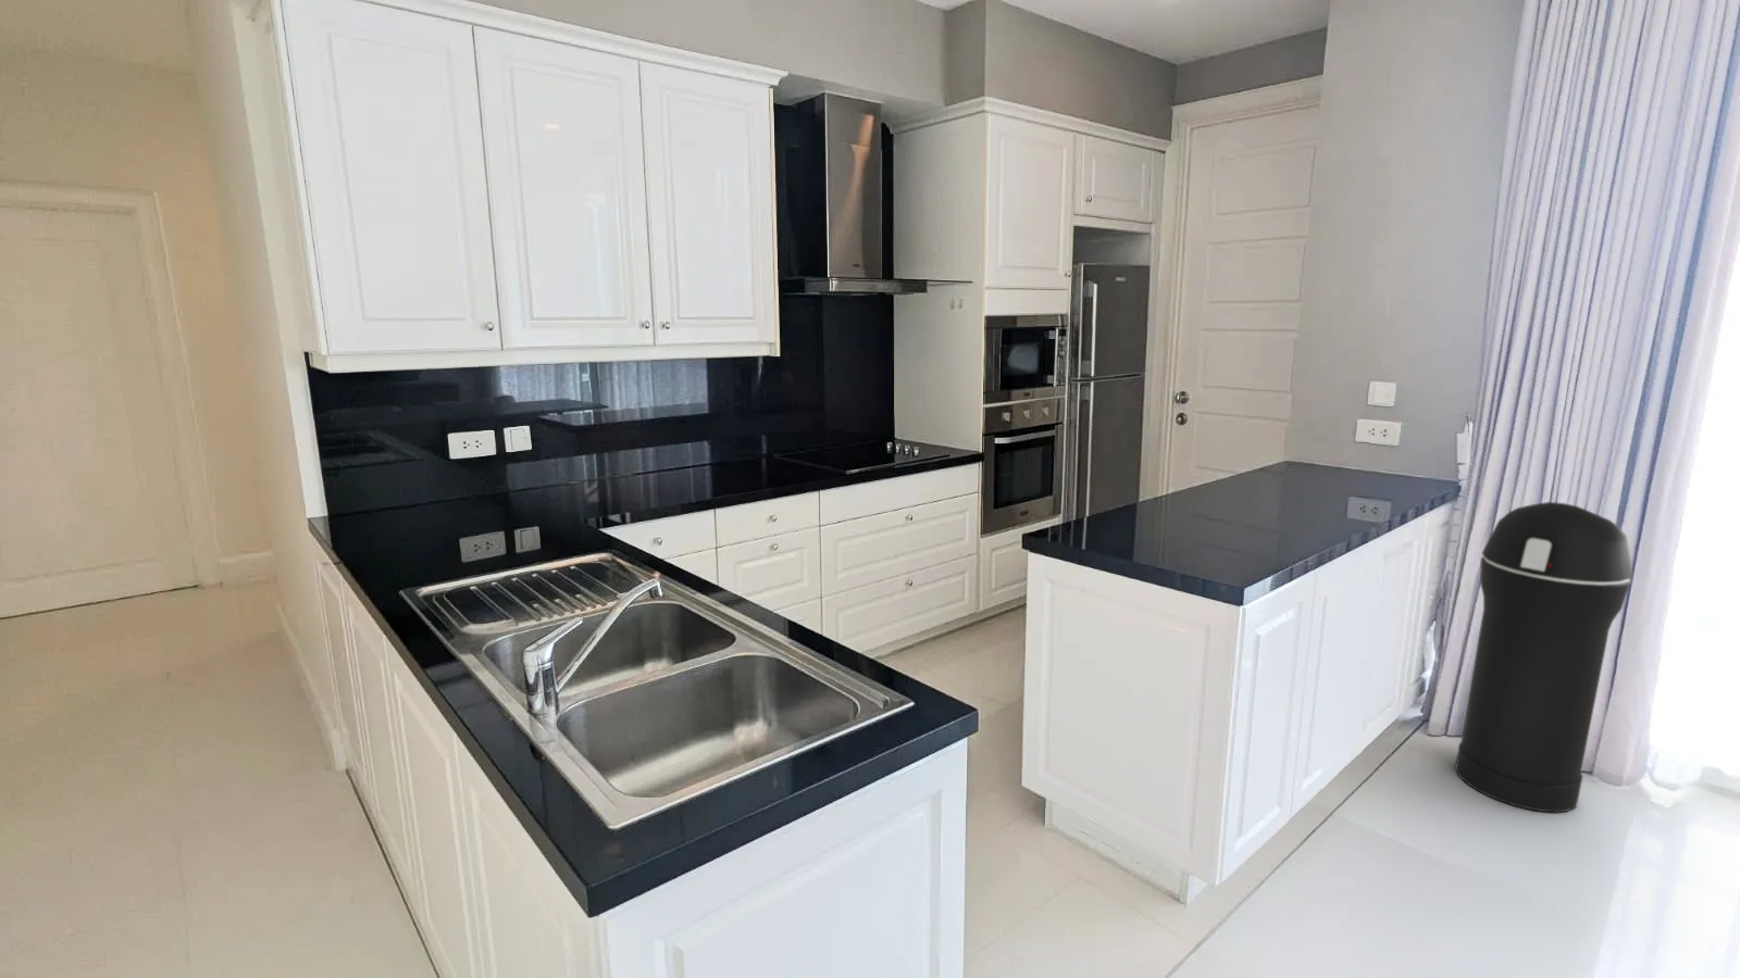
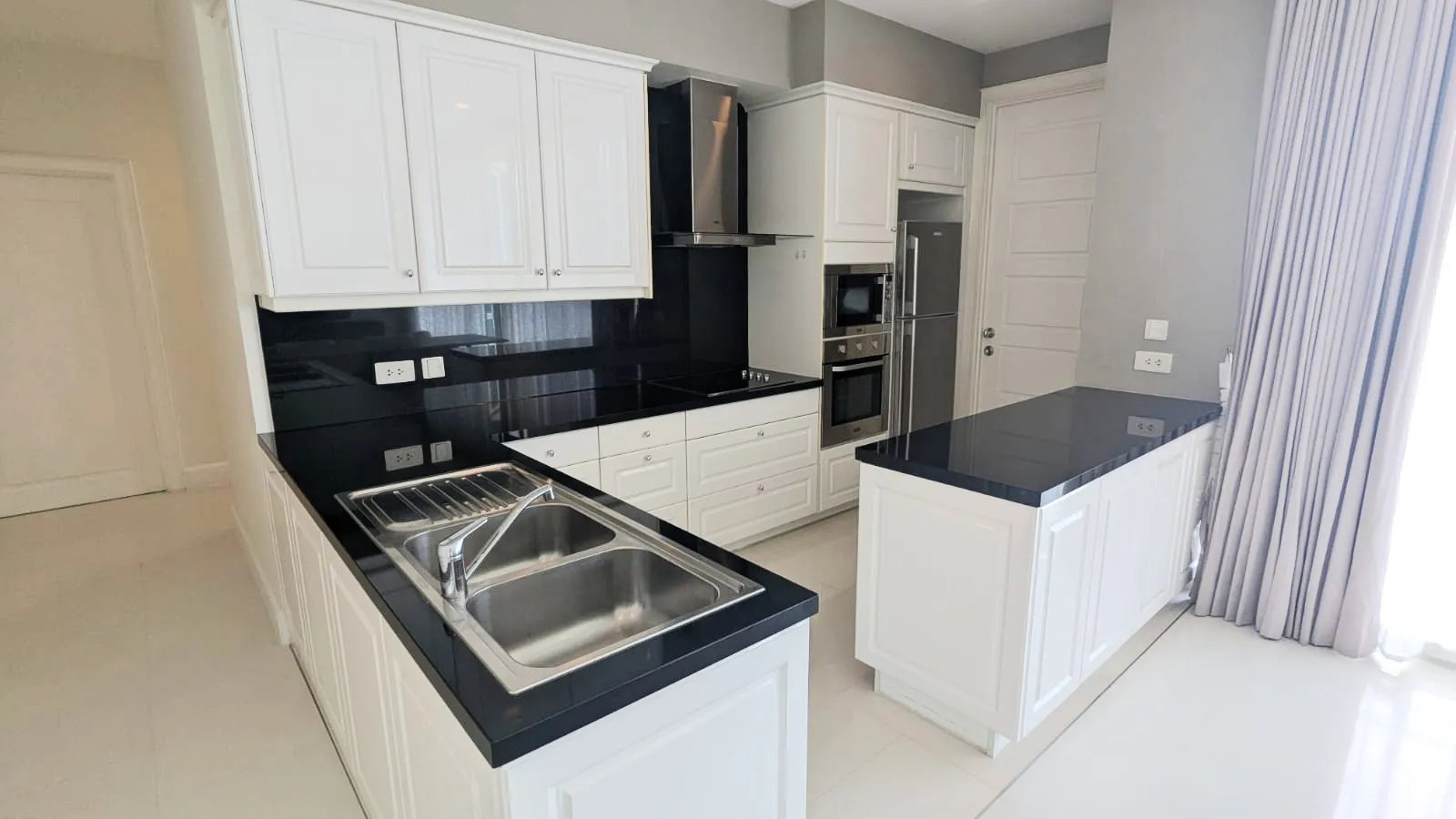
- trash can (1537, 647)
